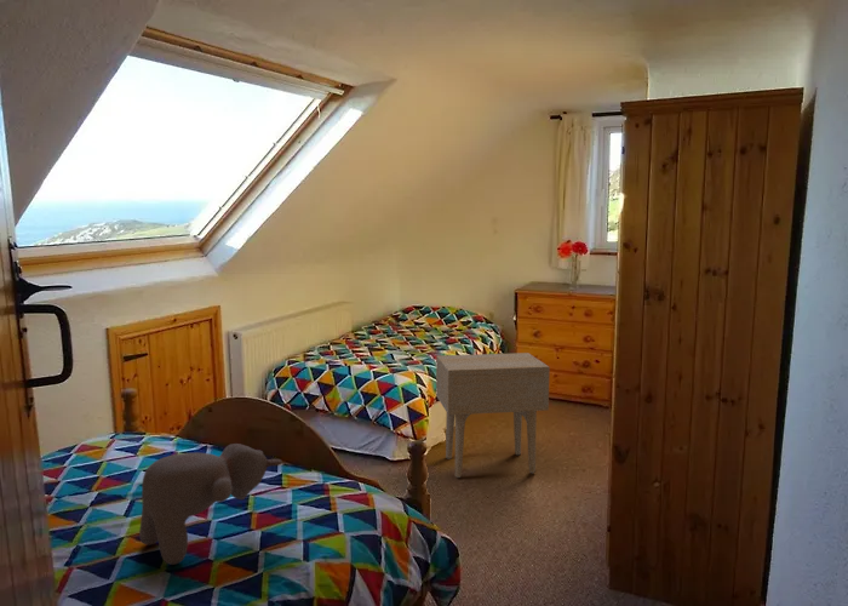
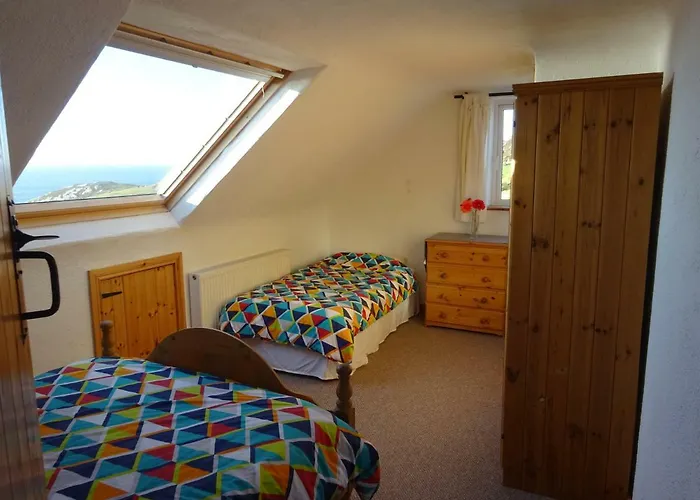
- side table (489, 412)
- bear (214, 492)
